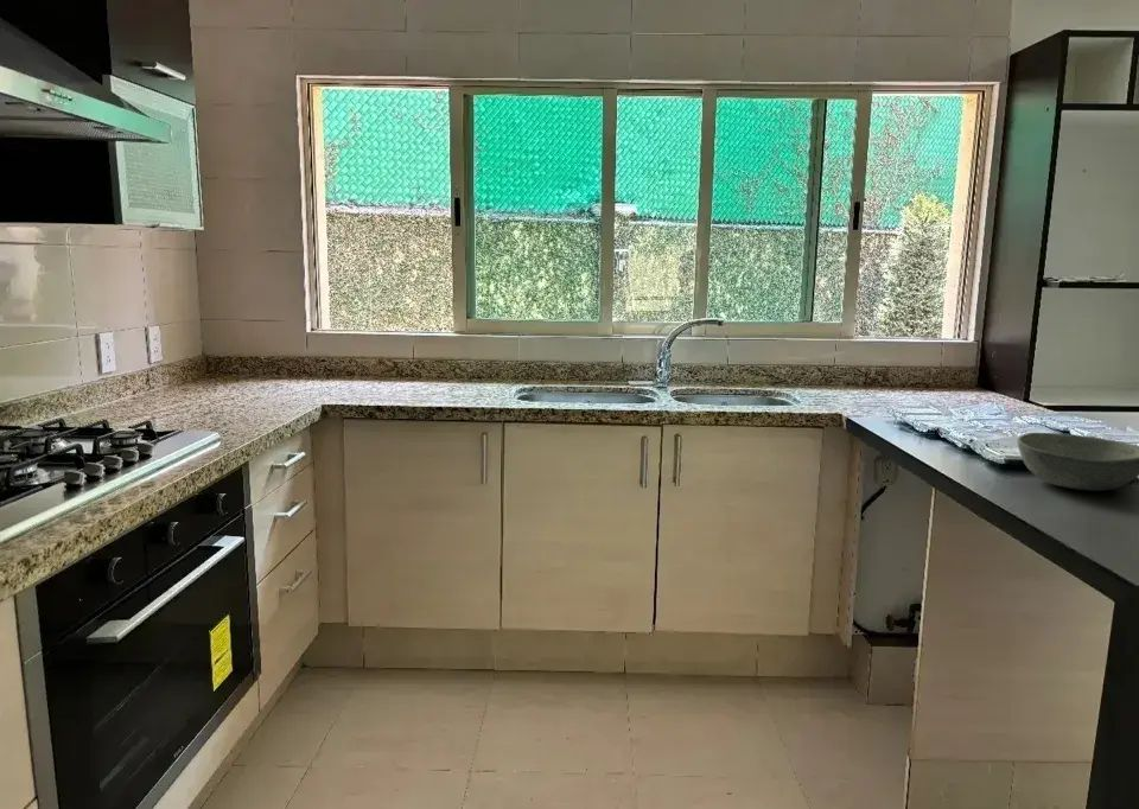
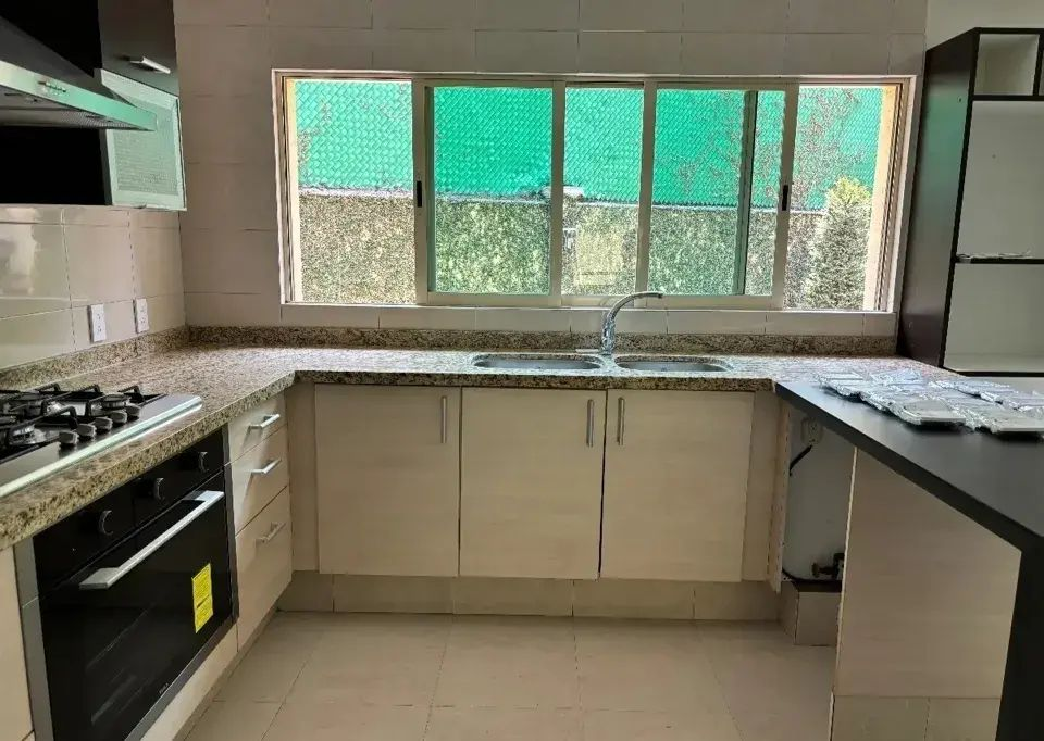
- bowl (1078, 464)
